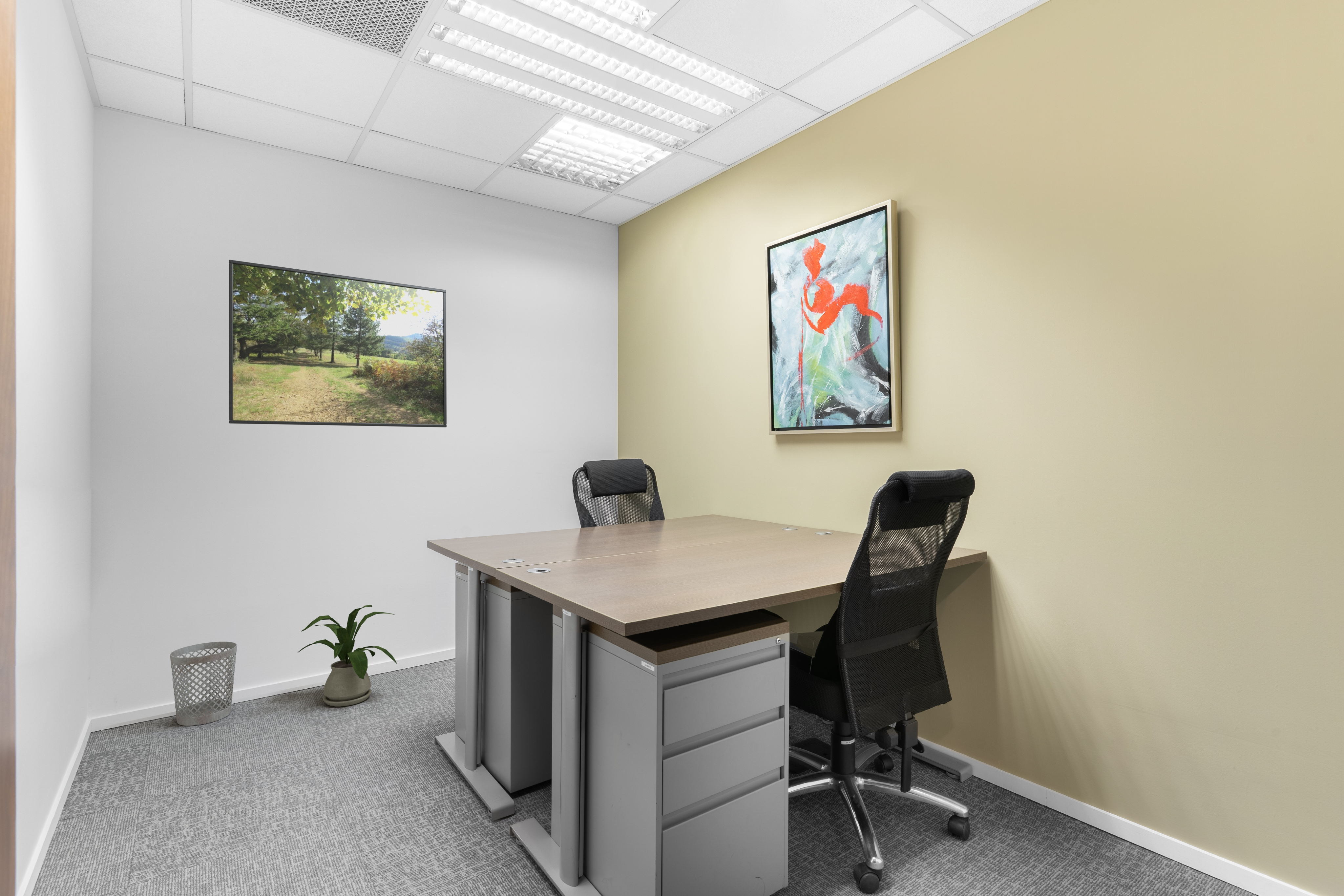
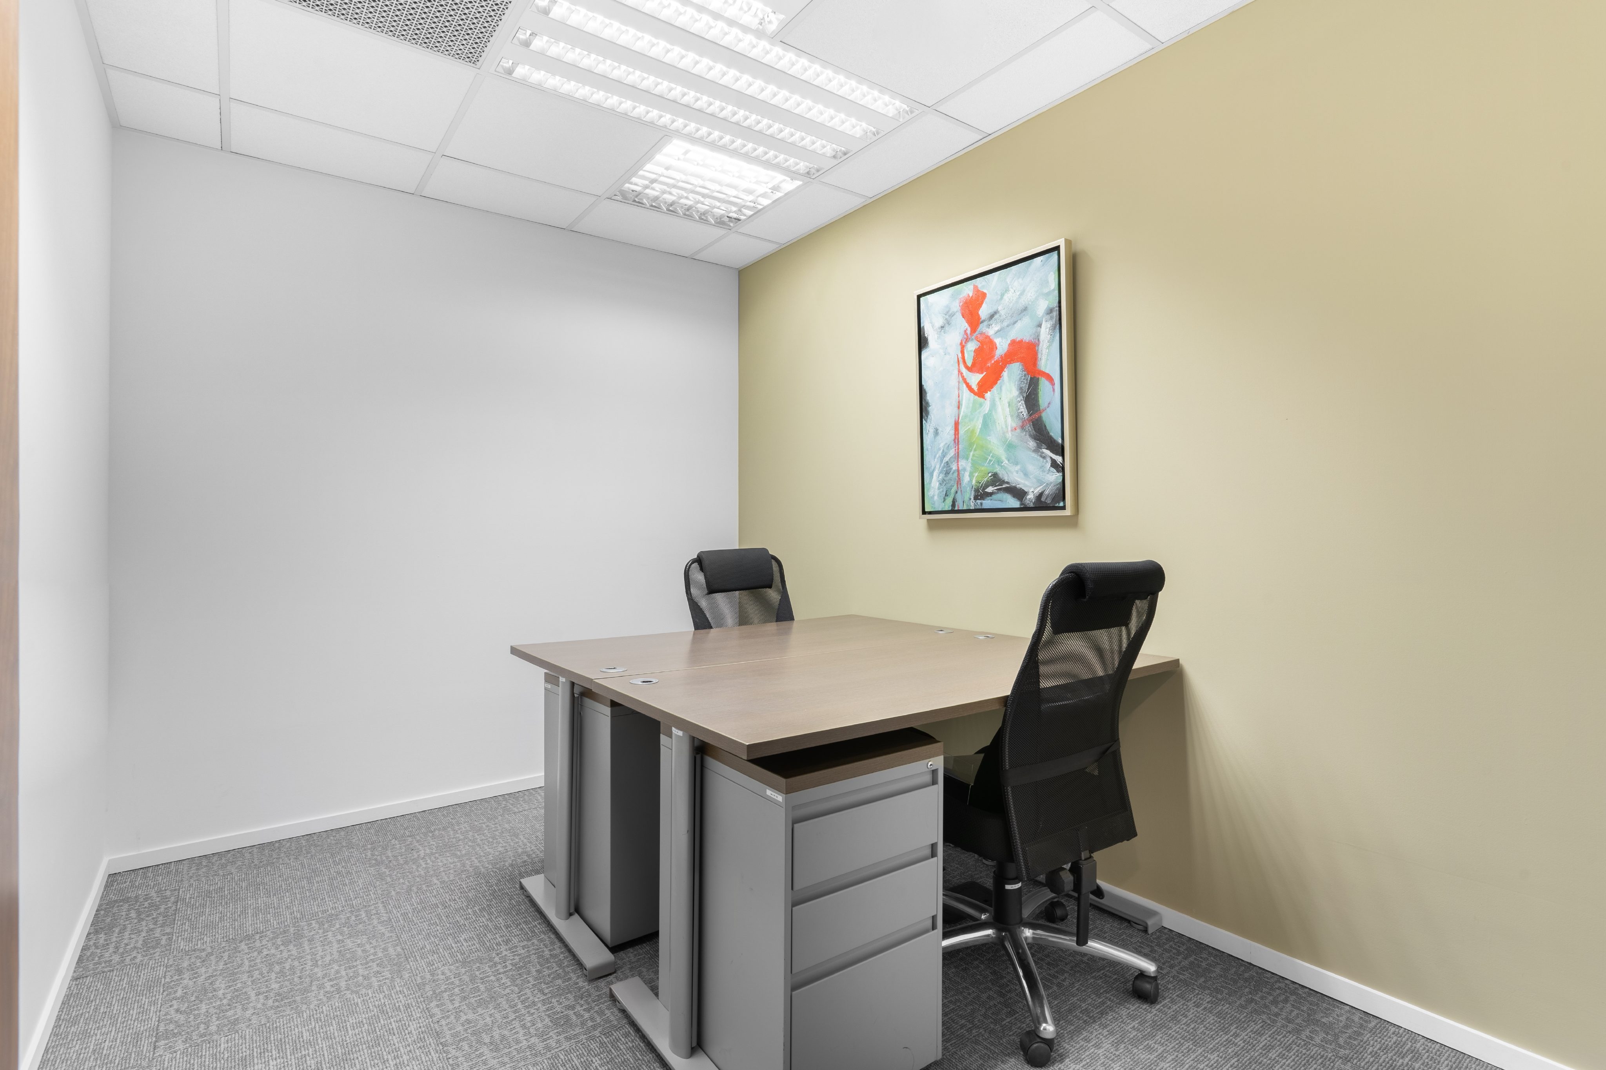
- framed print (347, 351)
- wastebasket (204, 683)
- house plant (348, 648)
